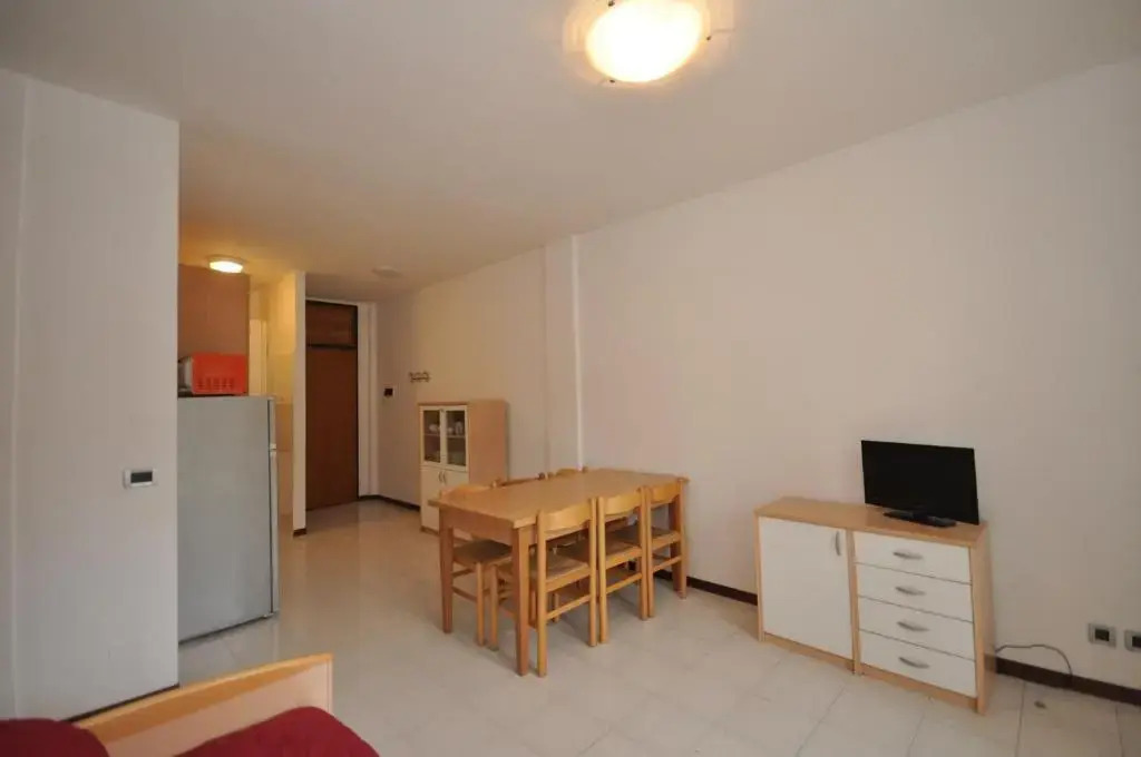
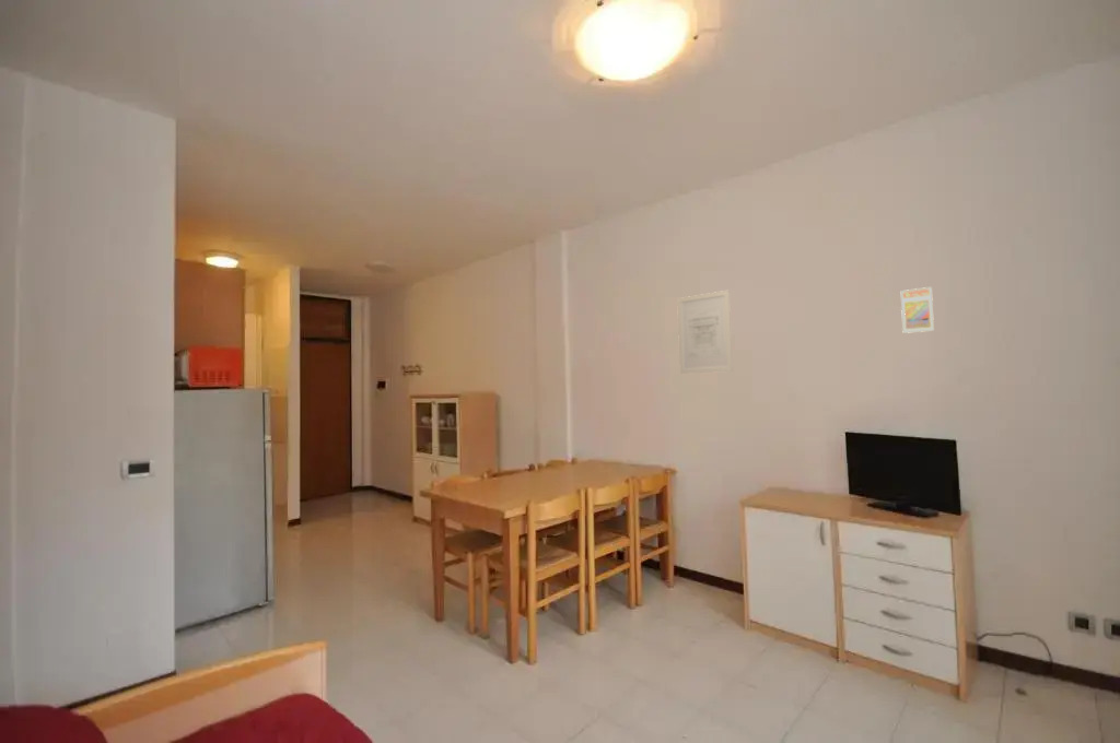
+ wall art (703, 333)
+ trading card display case (917, 310)
